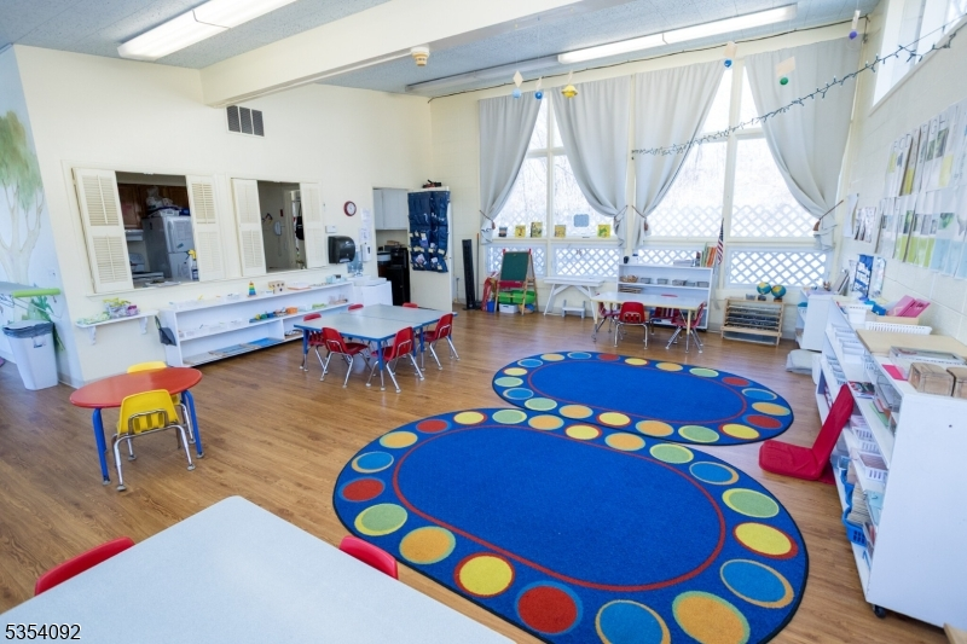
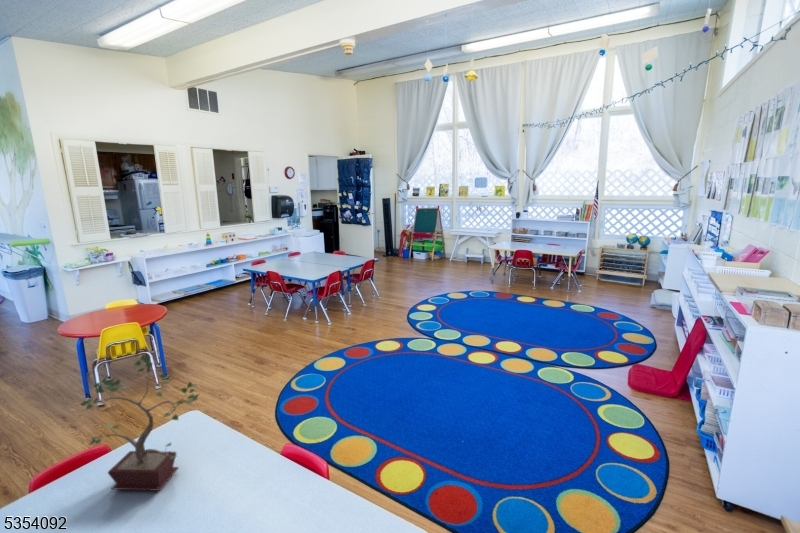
+ potted plant (147, 426)
